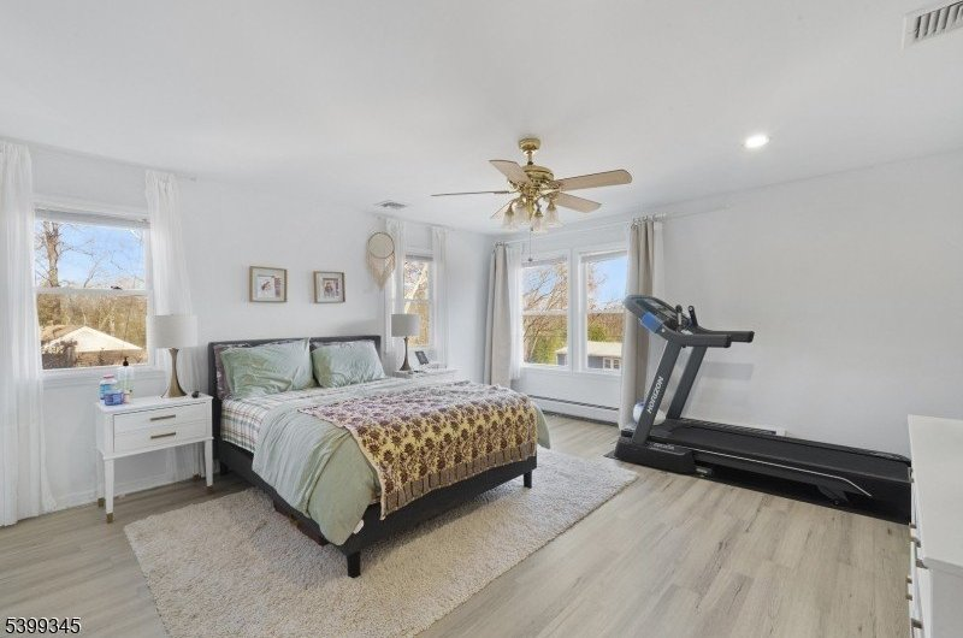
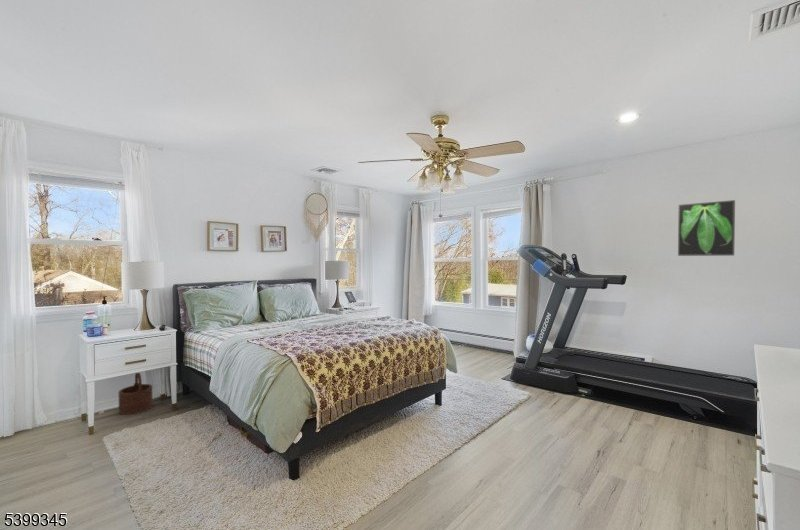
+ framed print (705, 229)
+ wooden bucket (135, 390)
